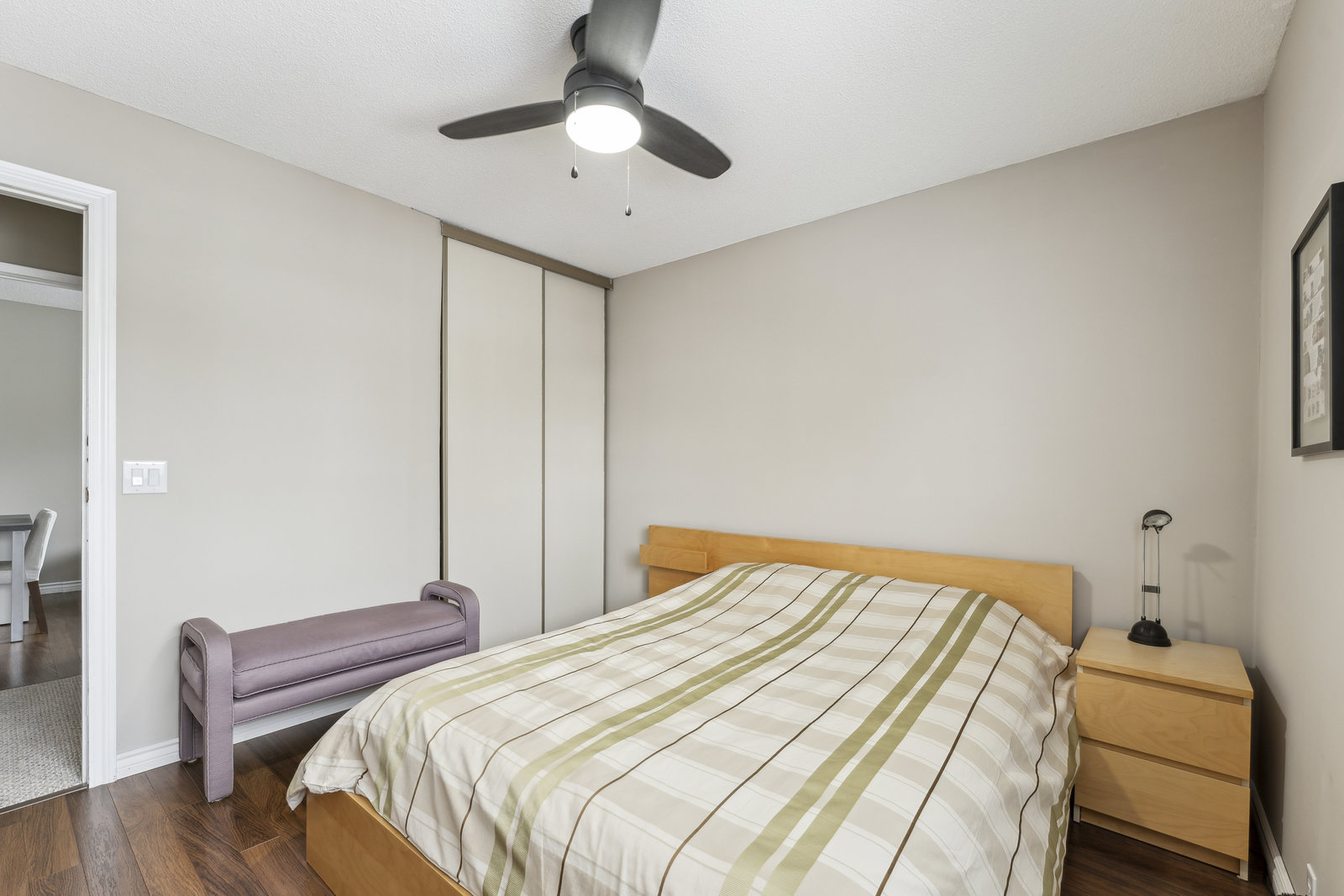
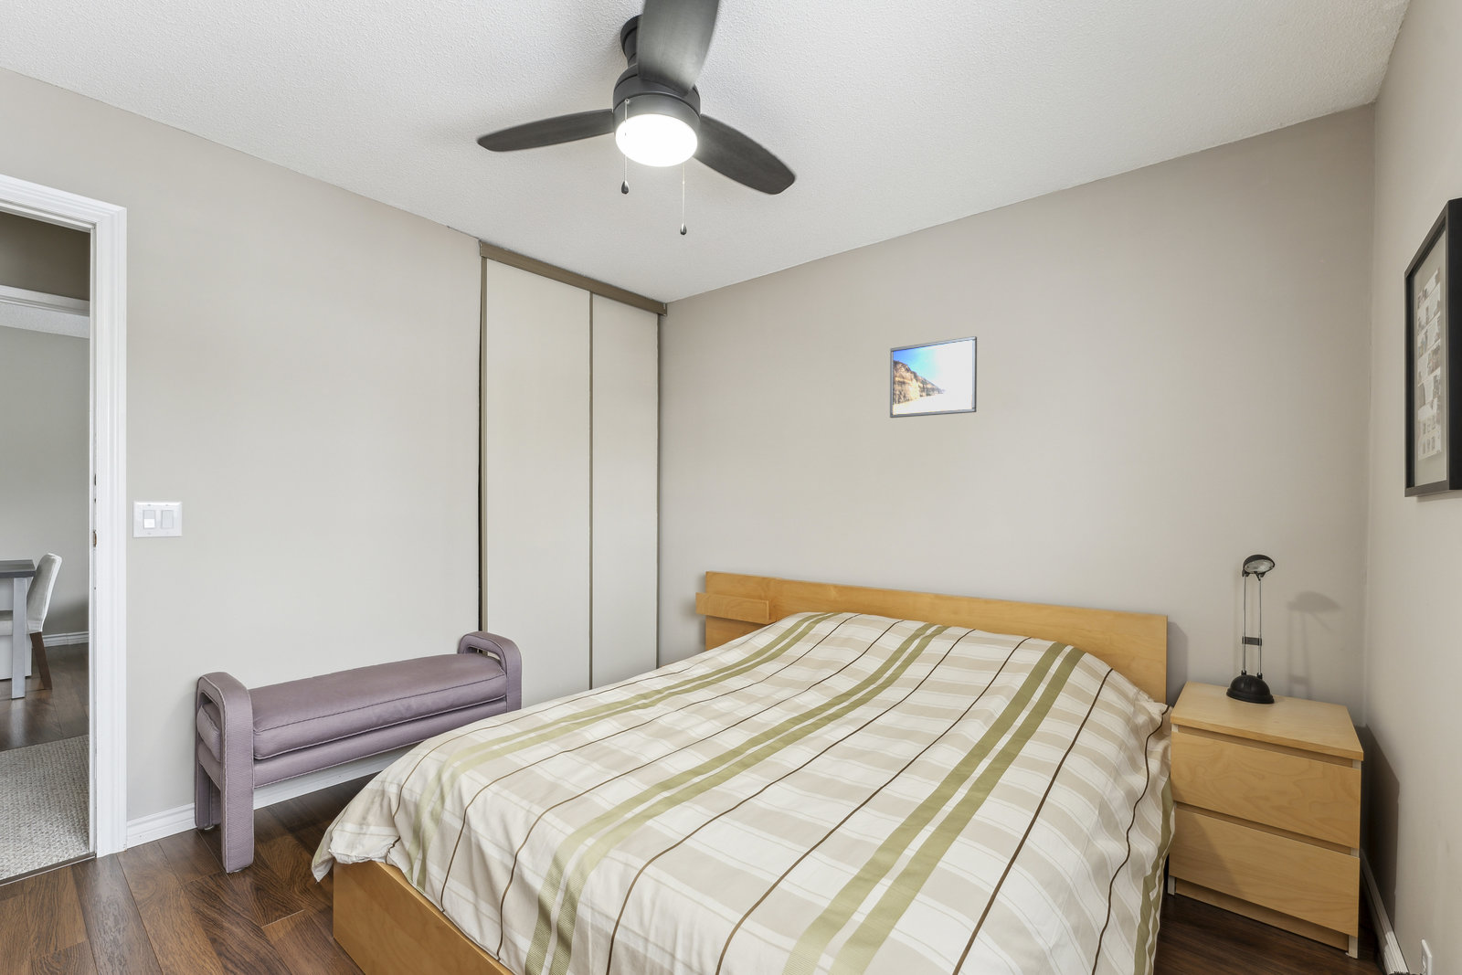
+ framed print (931, 379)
